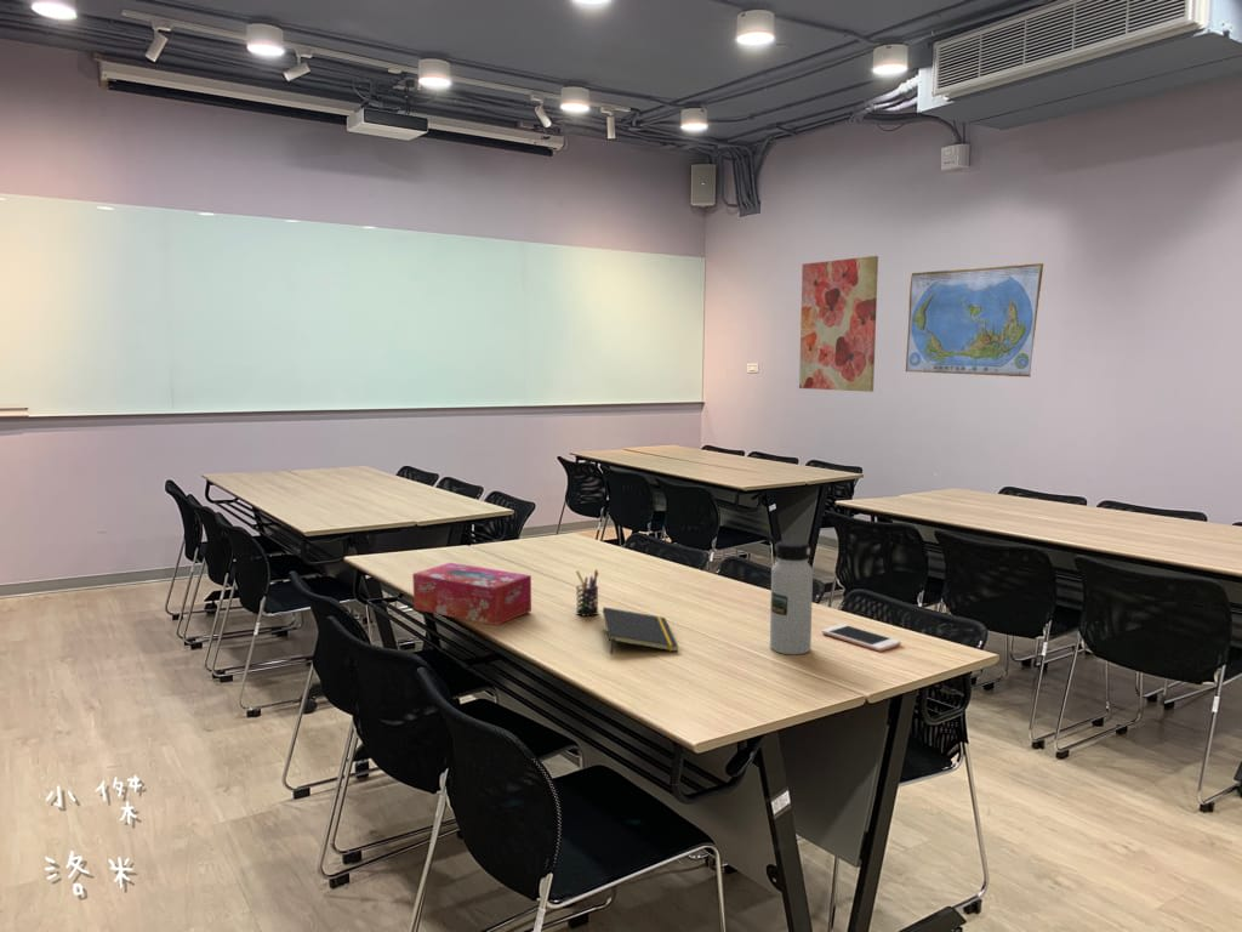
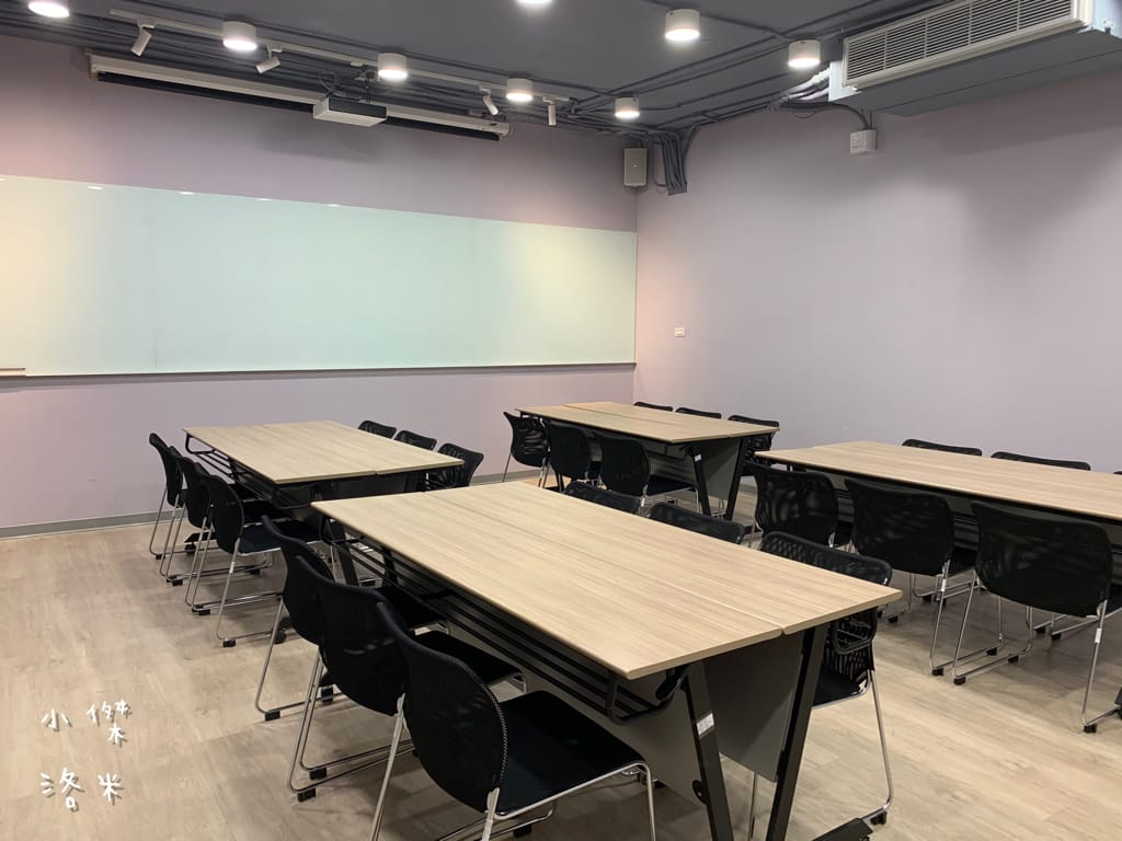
- cell phone (860, 637)
- wall art (836, 325)
- pen holder (589, 590)
- tissue box (472, 592)
- world map (968, 322)
- notepad (638, 627)
- water bottle (791, 596)
